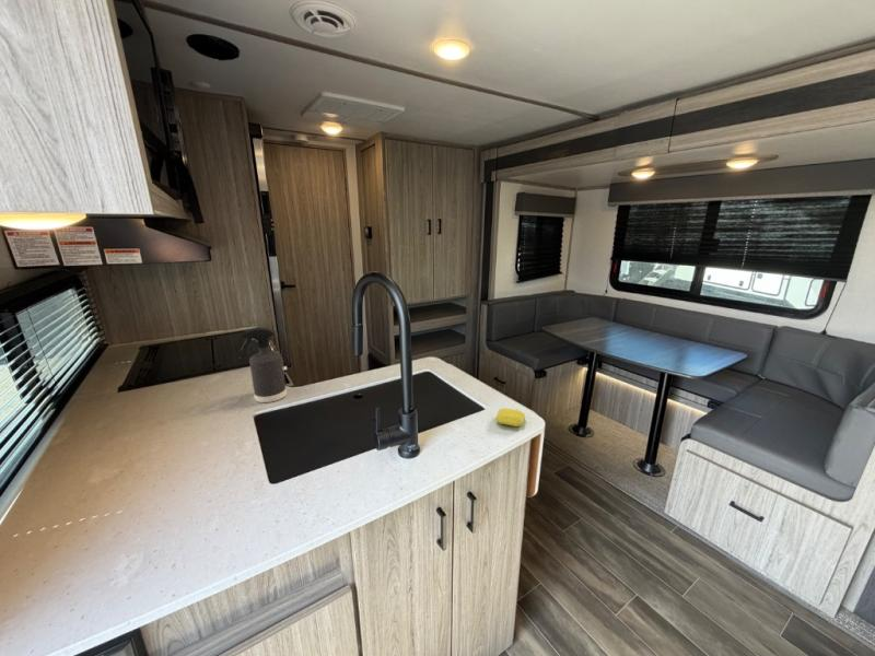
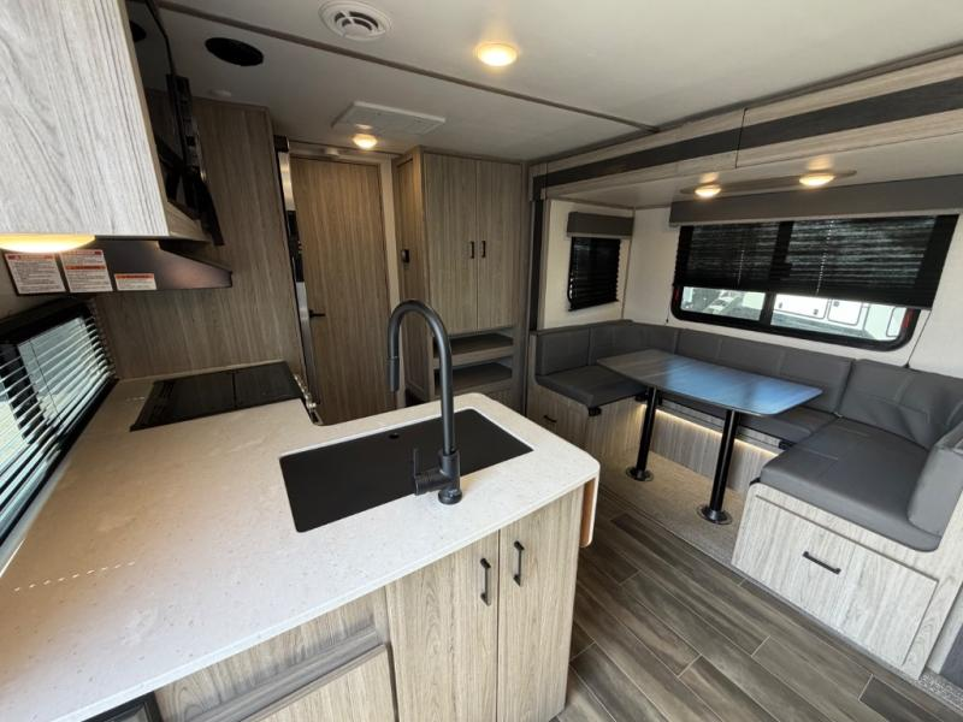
- soap bar (510, 417)
- spray bottle (264, 363)
